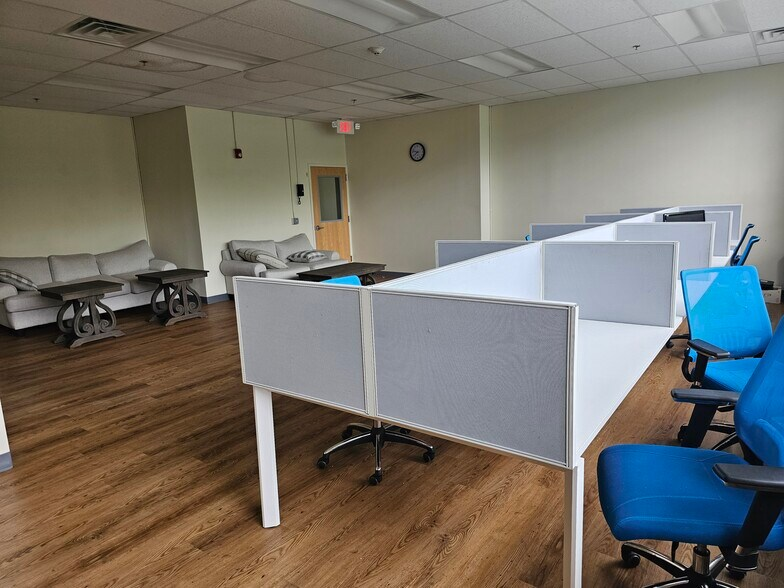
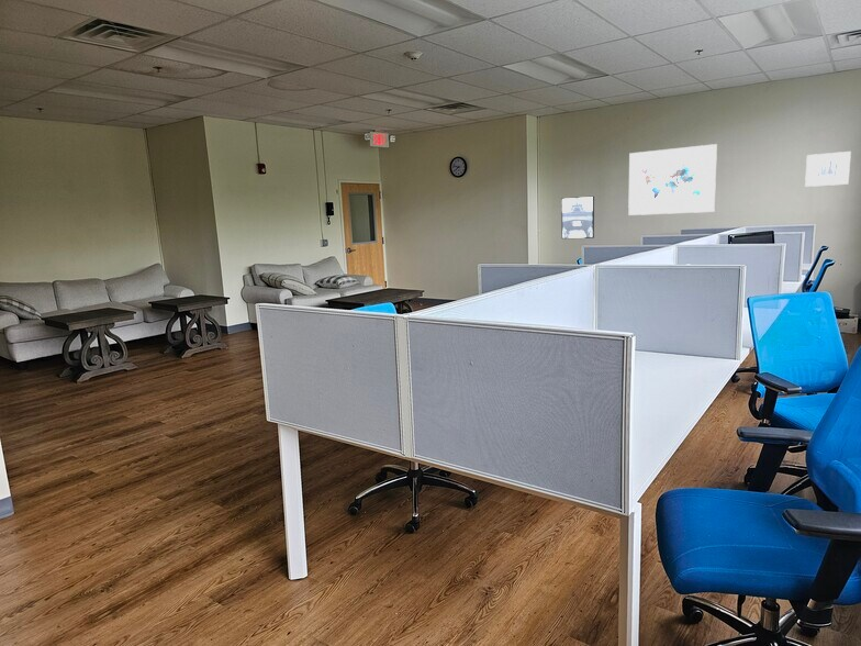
+ wall art (827, 169)
+ wall art (577, 218)
+ wall art (670, 181)
